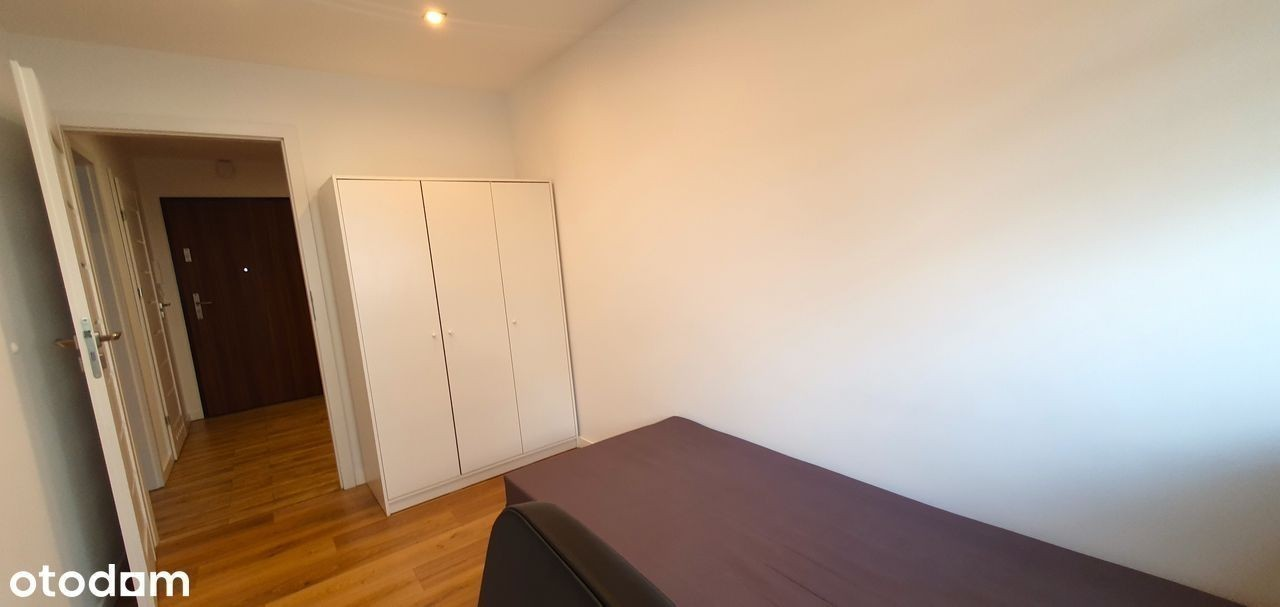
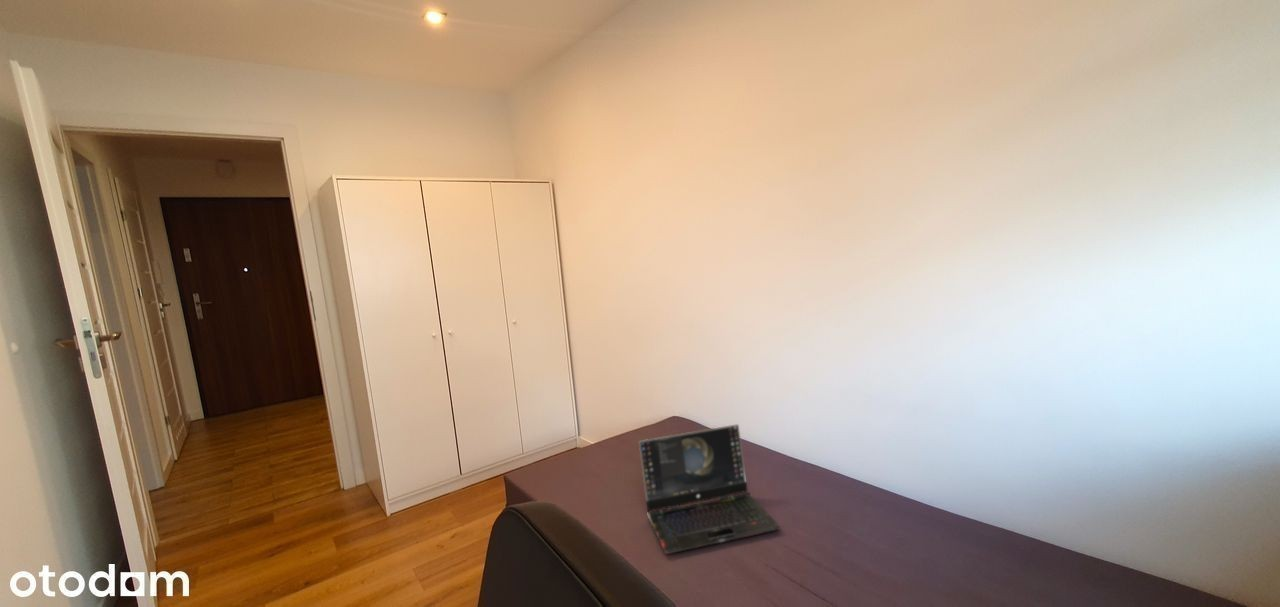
+ laptop computer (705, 484)
